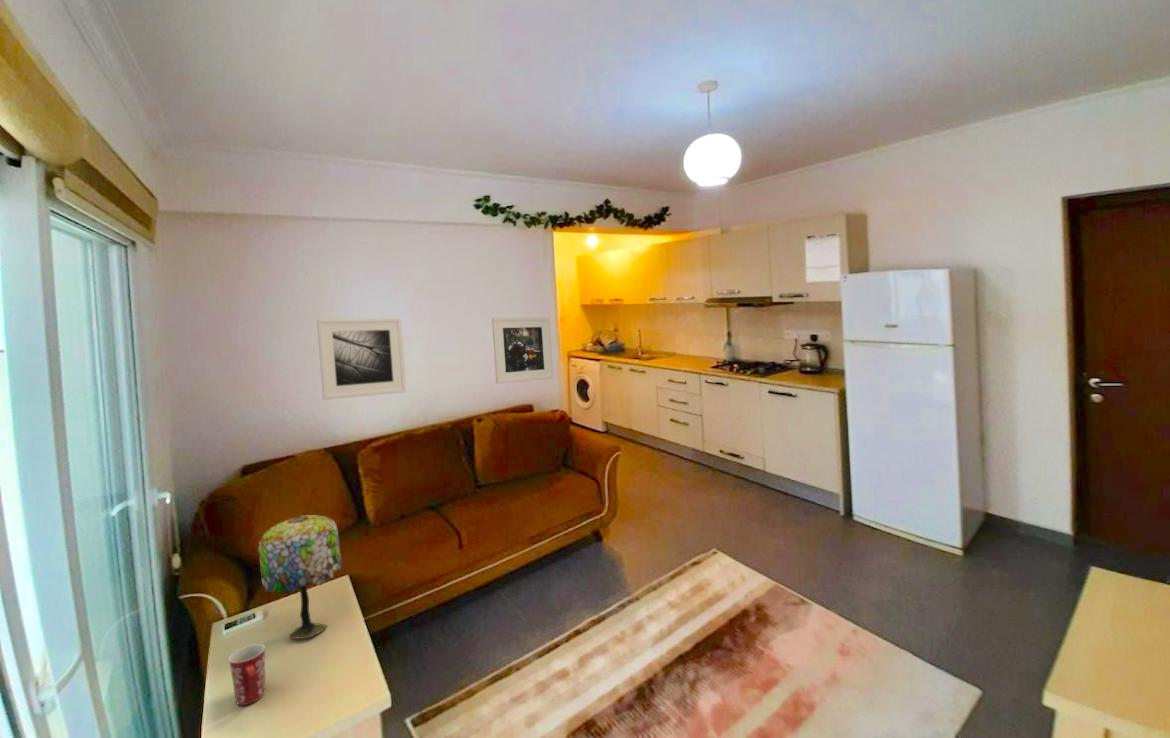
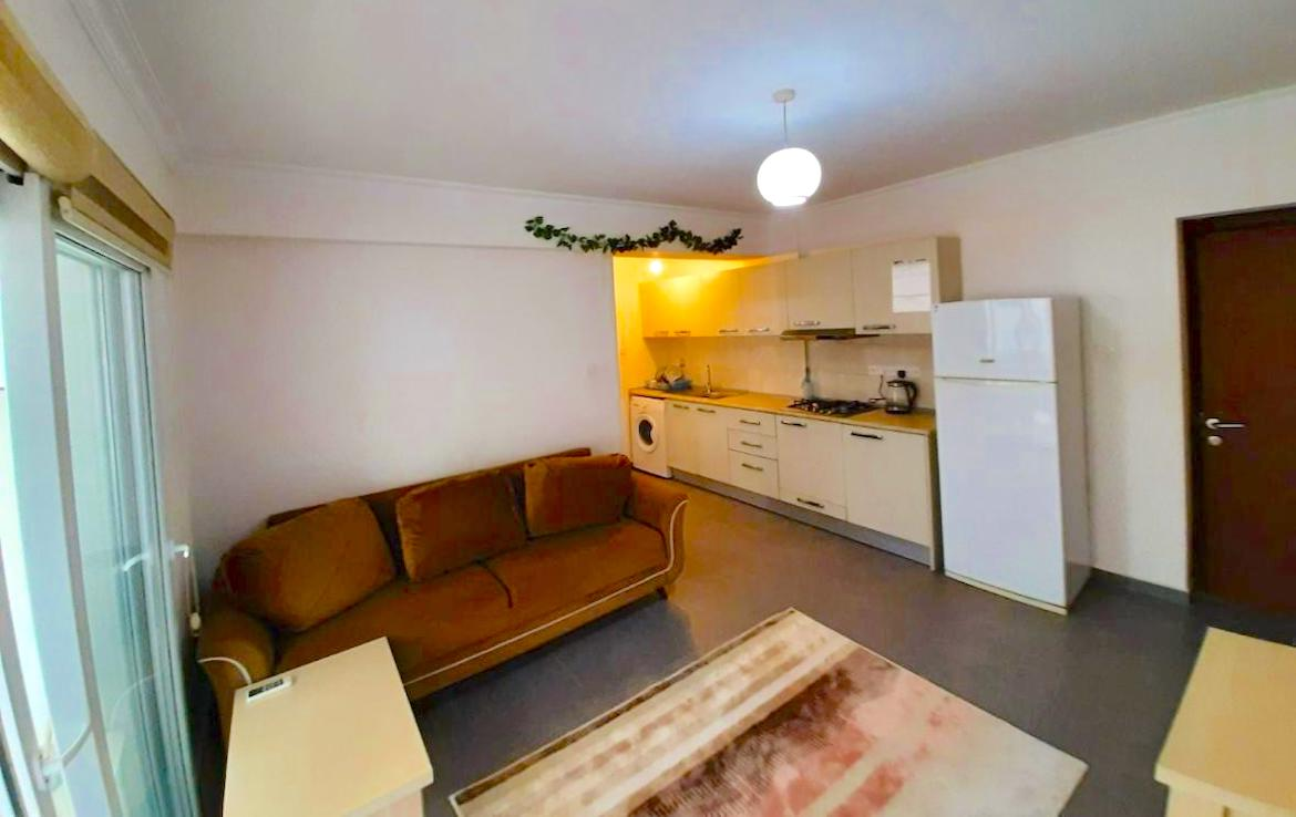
- table lamp (302, 572)
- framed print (523, 349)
- mug (249, 677)
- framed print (363, 357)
